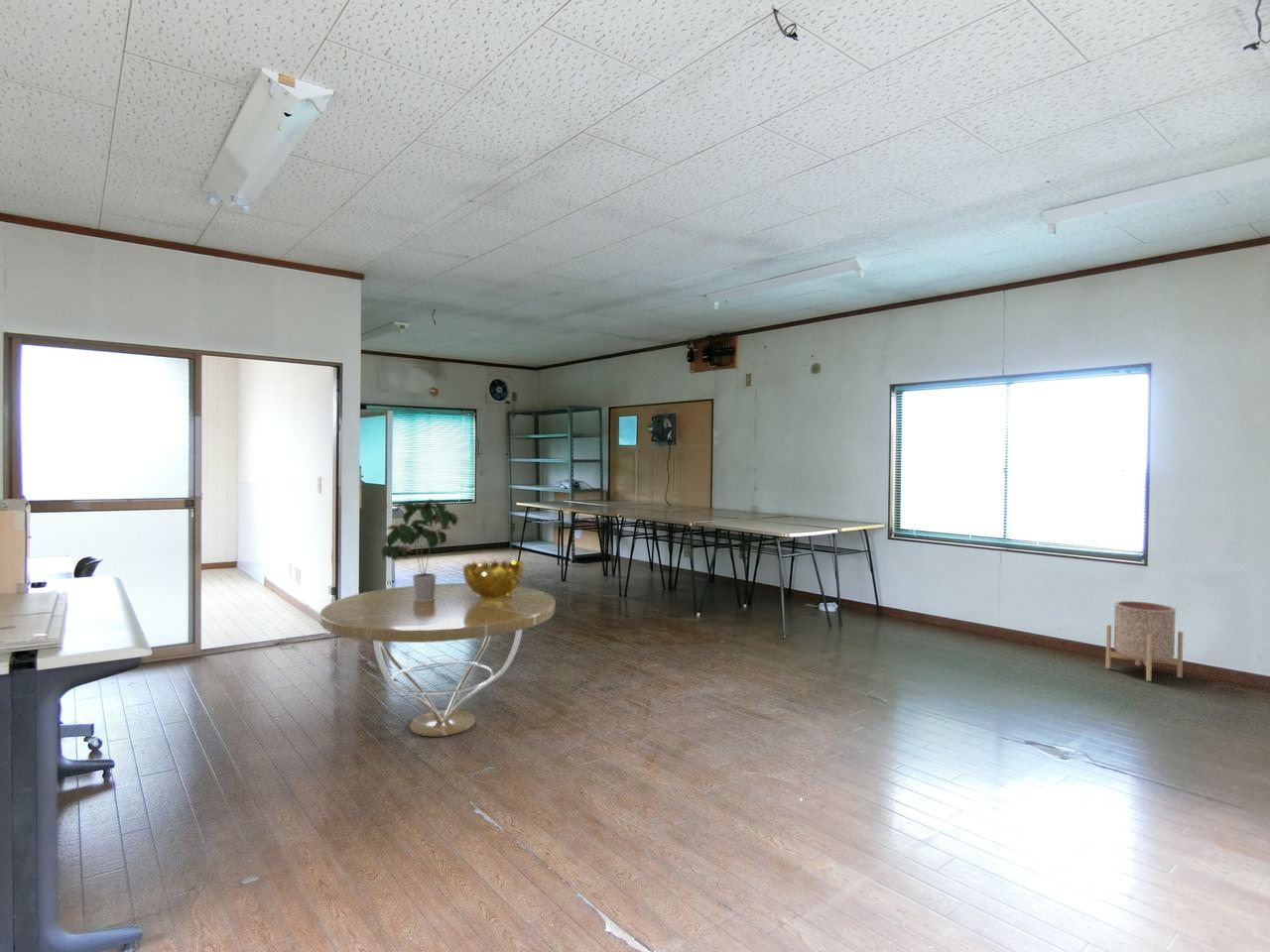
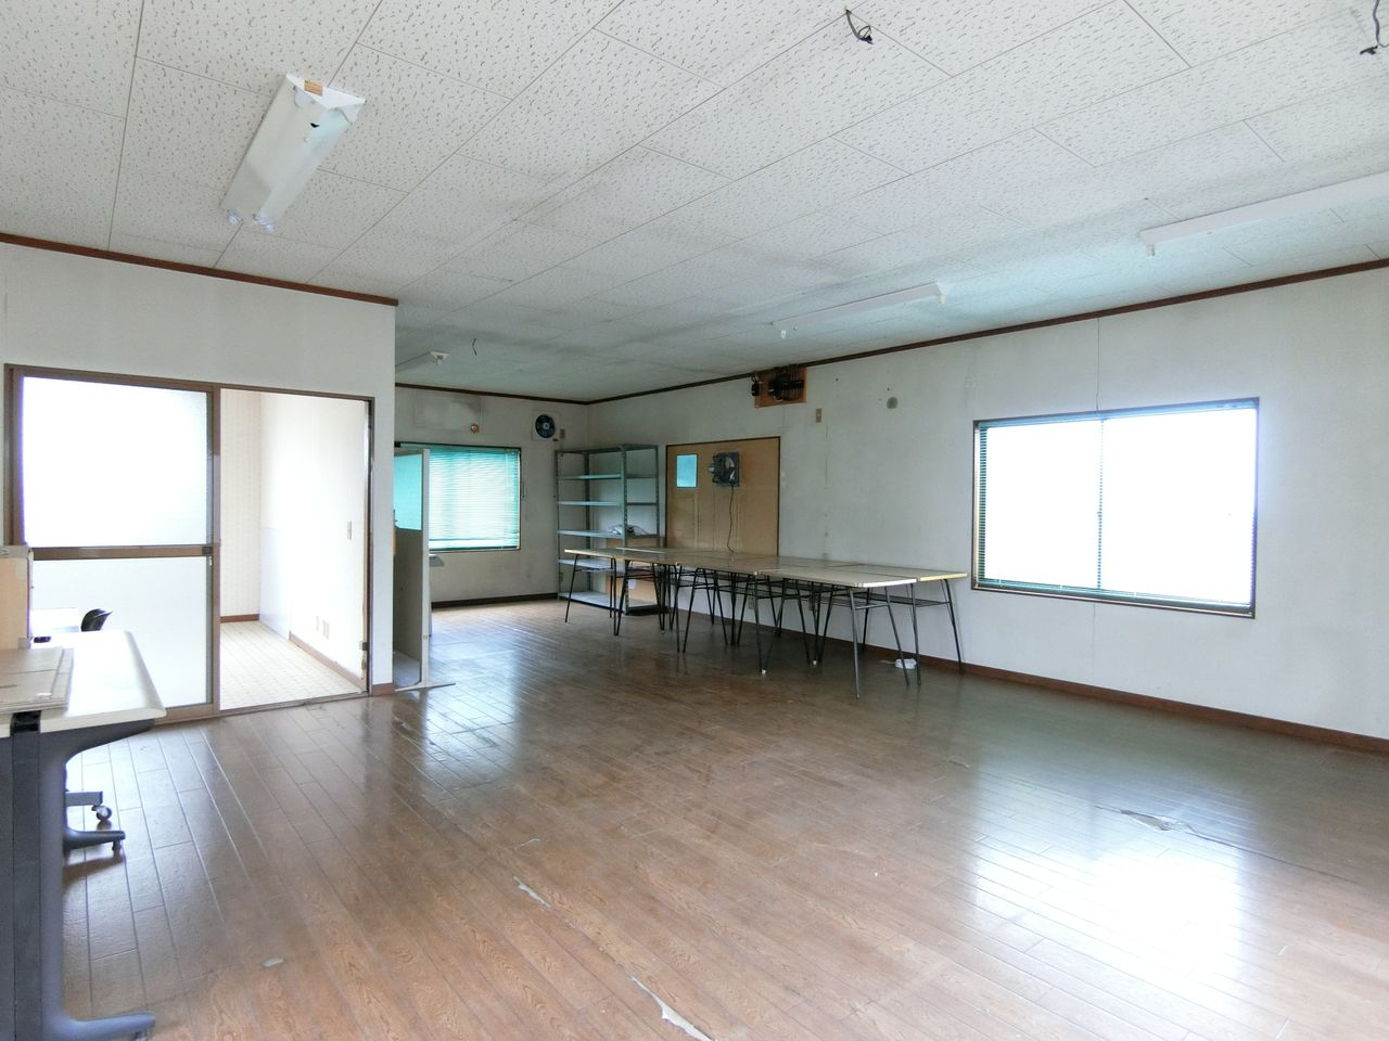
- coffee table (443, 663)
- potted plant (422, 548)
- decorative bowl (493, 580)
- planter (1143, 639)
